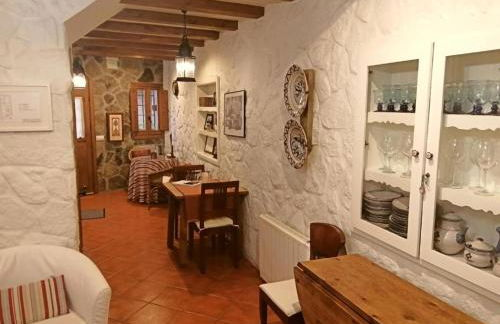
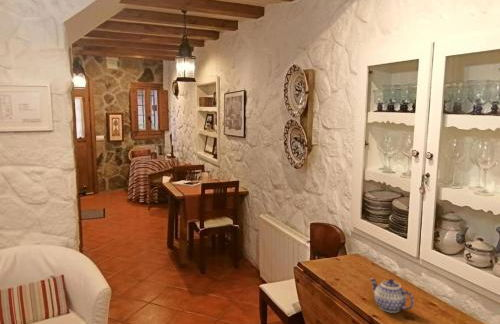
+ teapot (390, 293)
